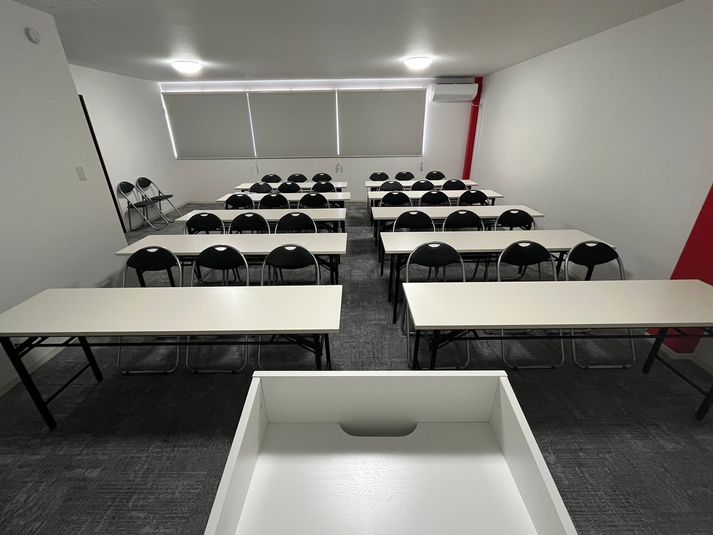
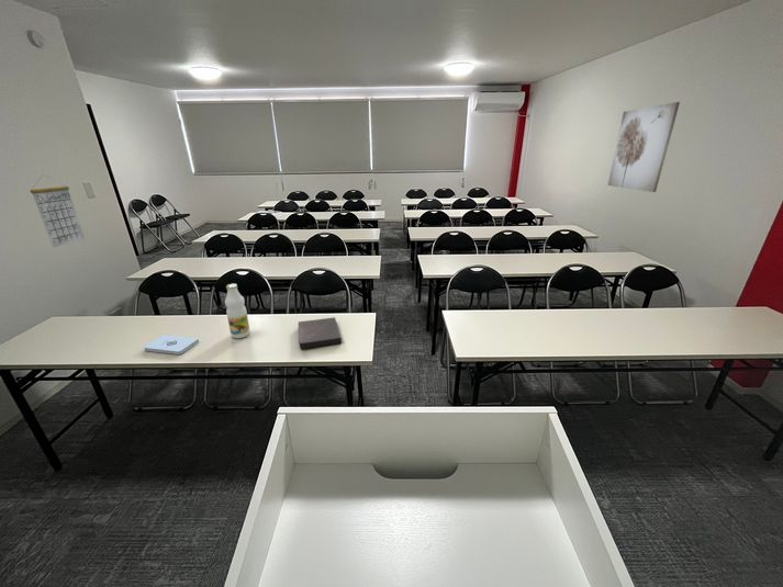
+ book (318, 331)
+ bottle (236, 311)
+ calendar (57, 210)
+ notepad (171, 343)
+ wall art (638, 149)
